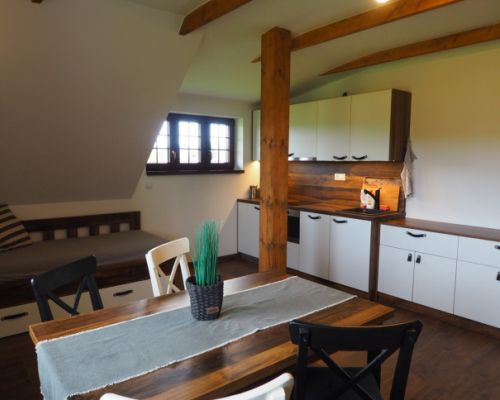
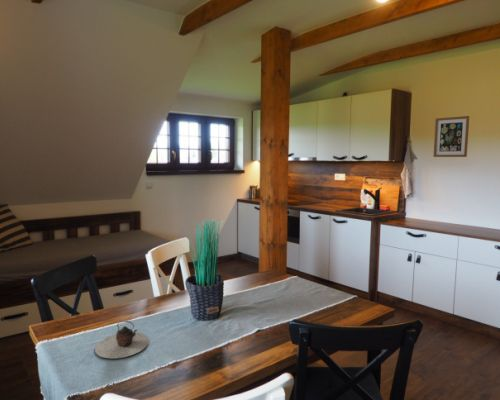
+ teapot (122, 333)
+ wall art (450, 137)
